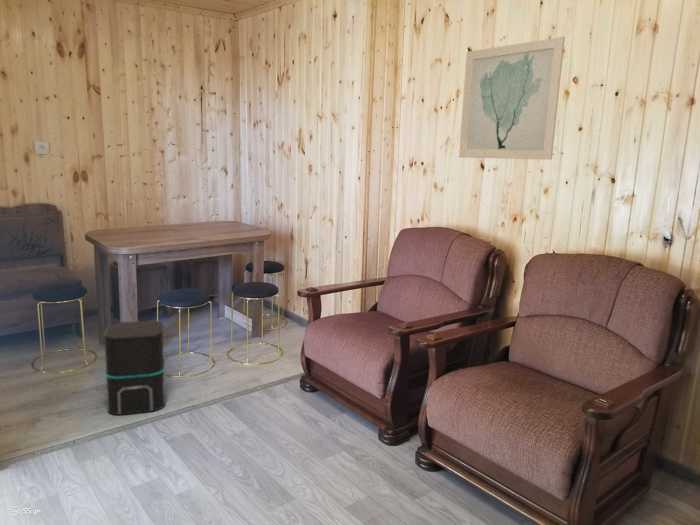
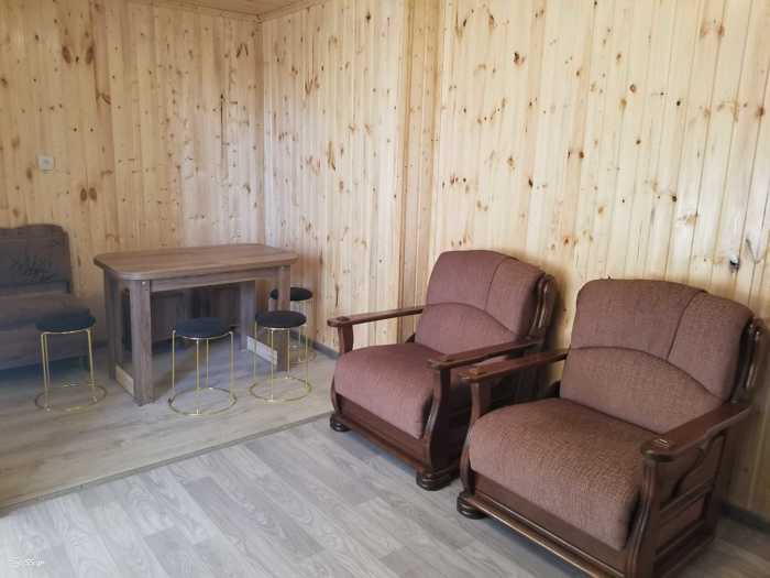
- wall art (506, 102)
- speaker (136, 365)
